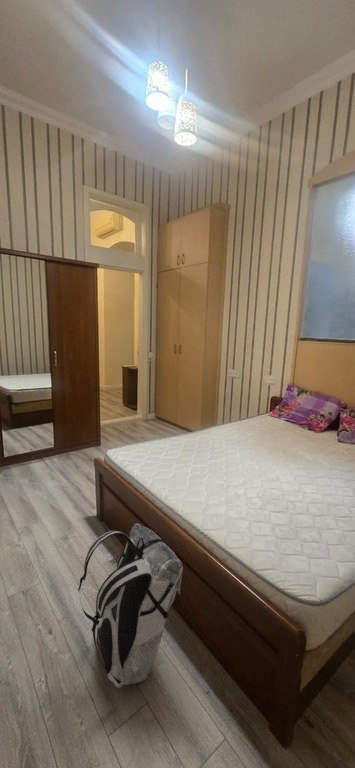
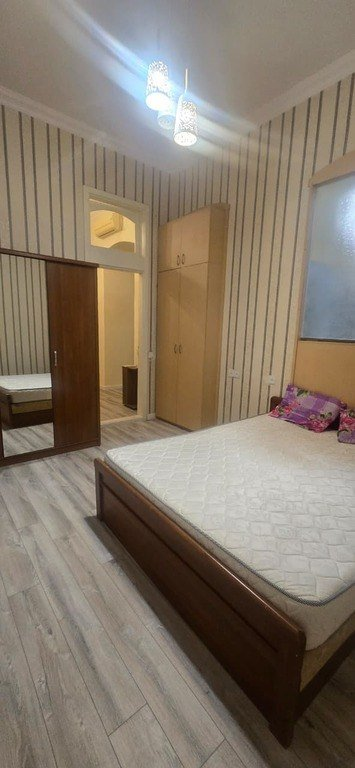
- backpack (130, 598)
